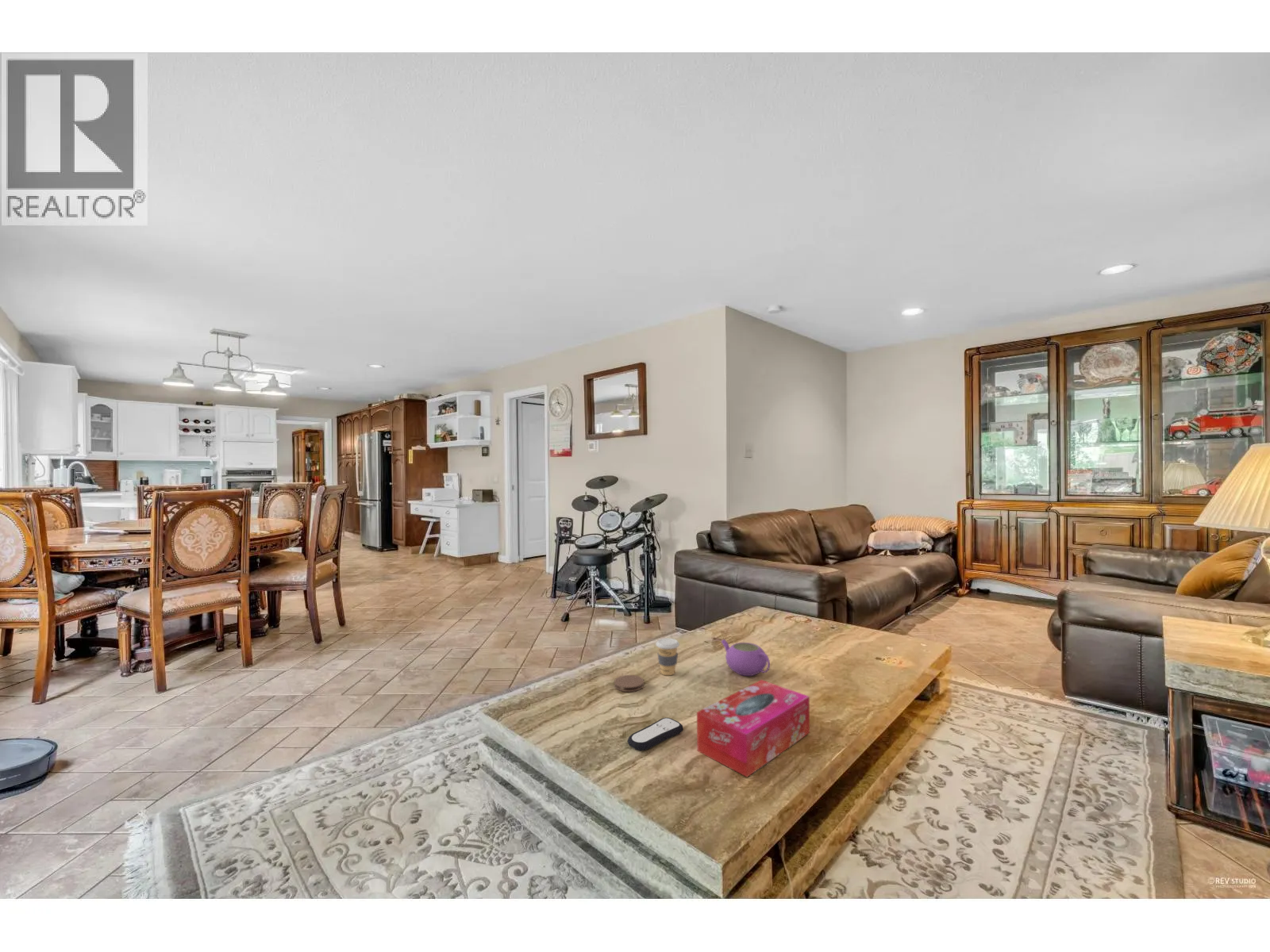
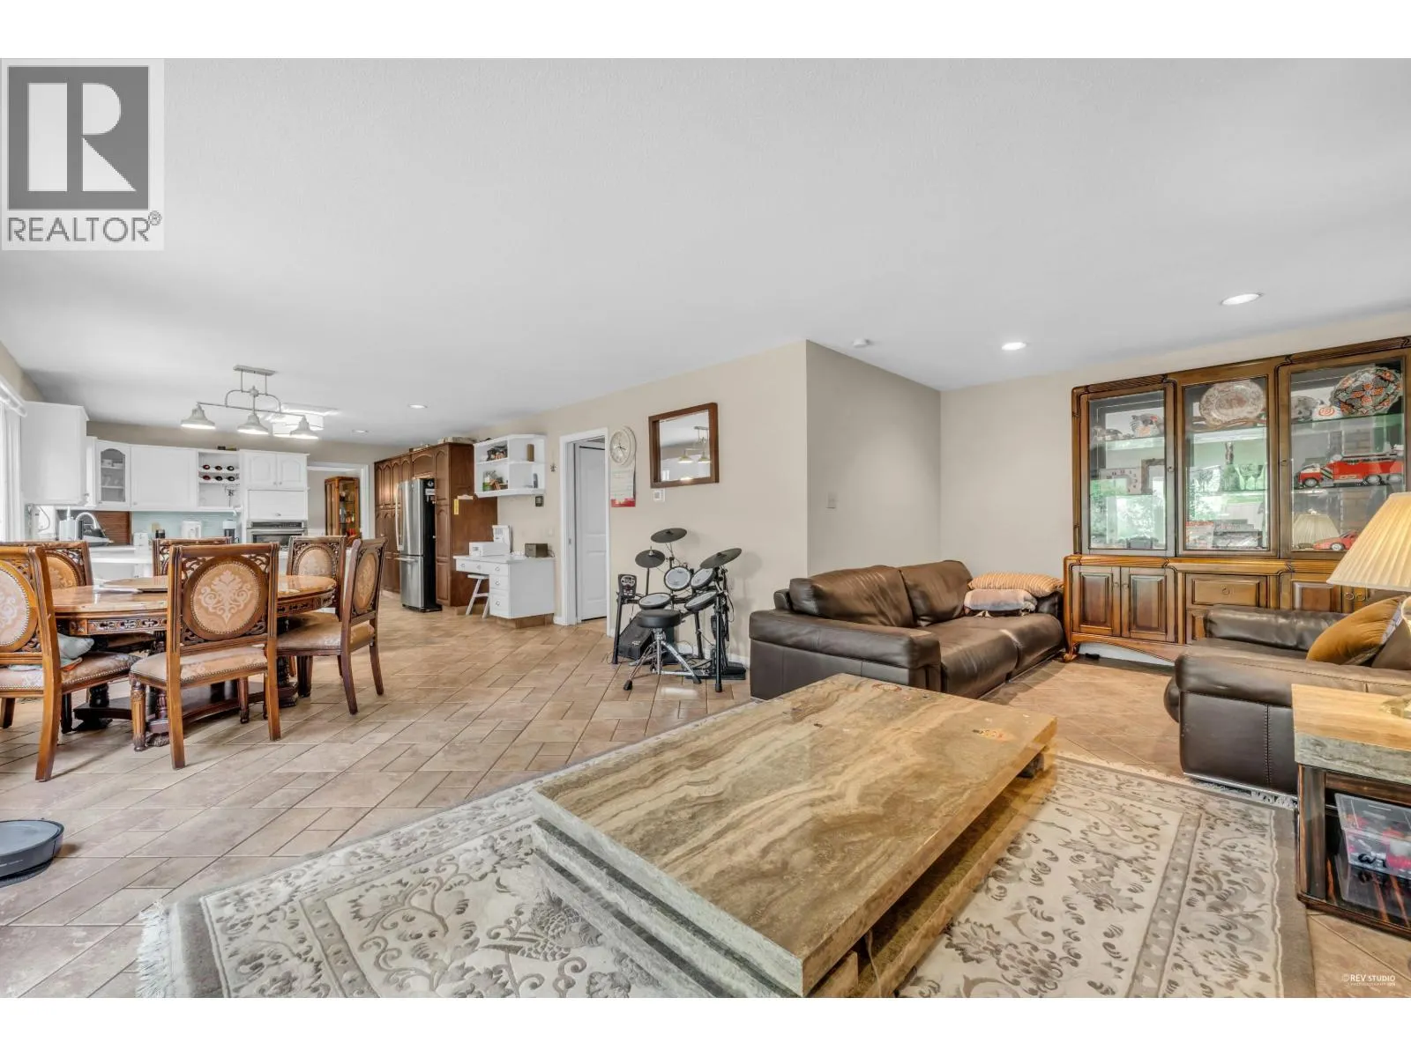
- remote control (655, 733)
- coaster (629, 683)
- tissue box (755, 723)
- coffee cup (668, 657)
- teapot (745, 658)
